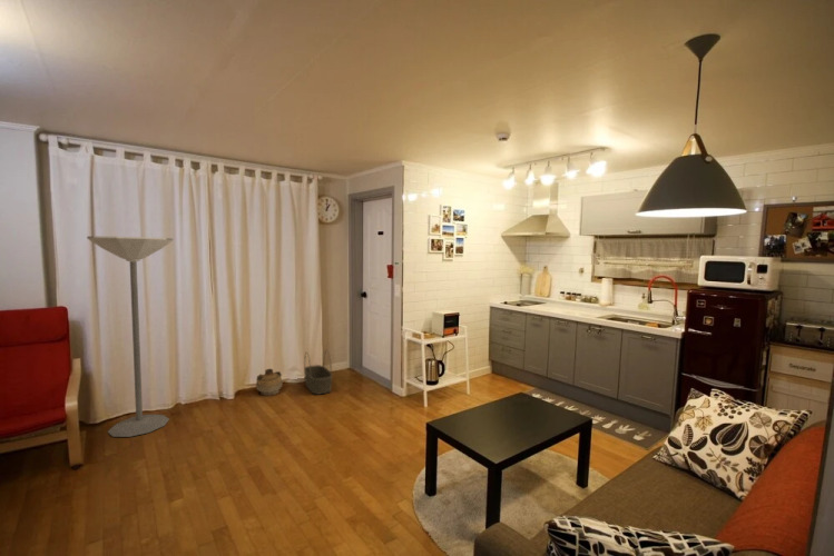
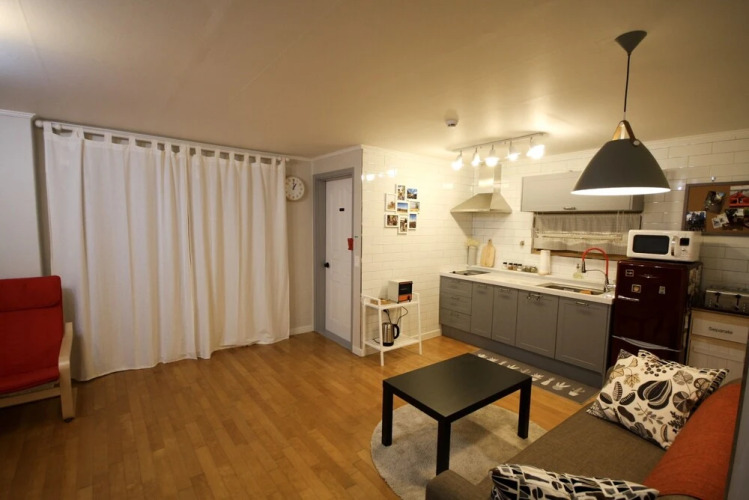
- floor lamp (136, 332)
- ceramic jug (268, 380)
- basket (317, 369)
